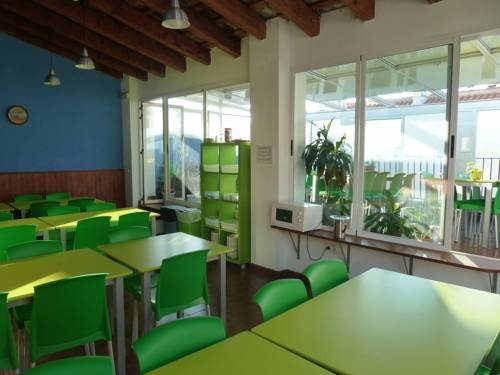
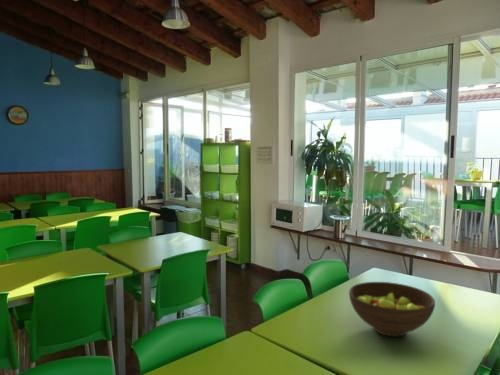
+ fruit bowl (390, 312)
